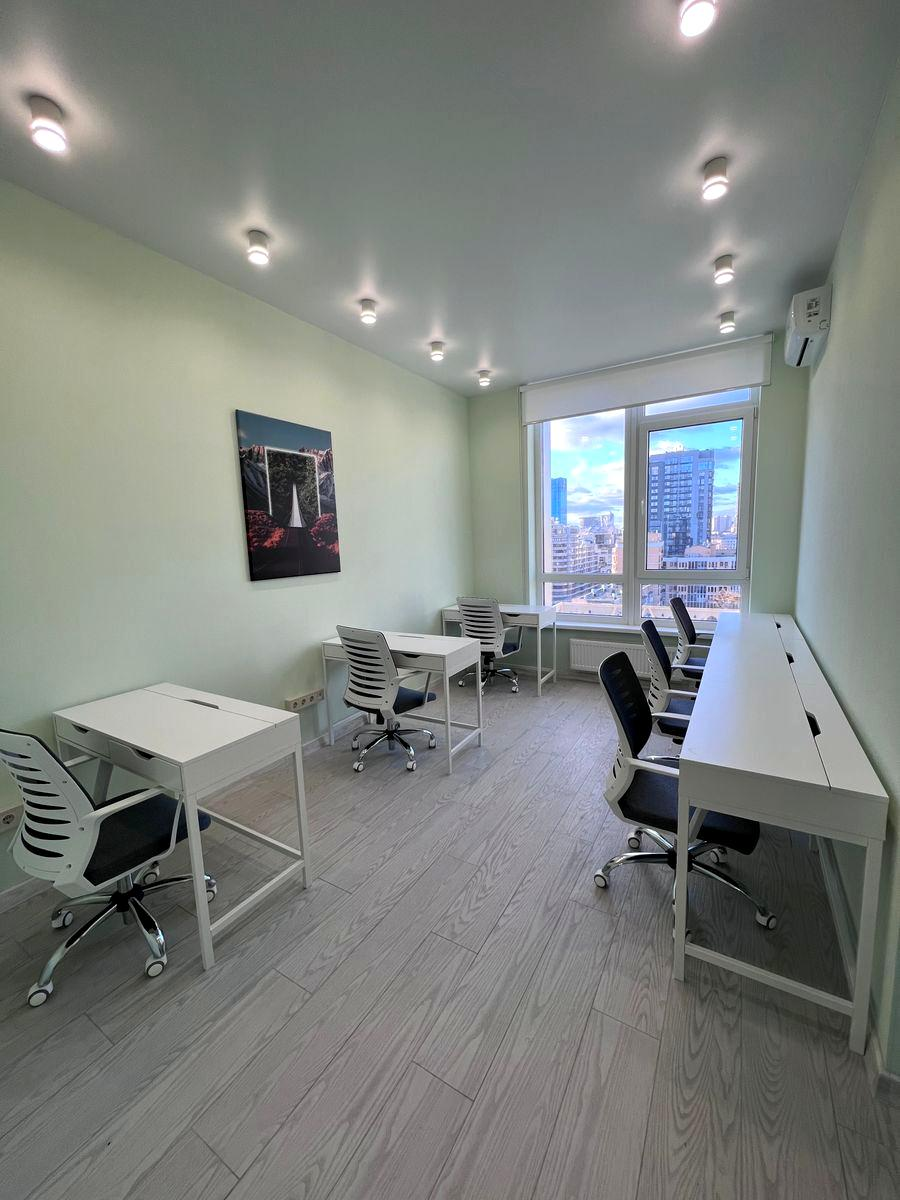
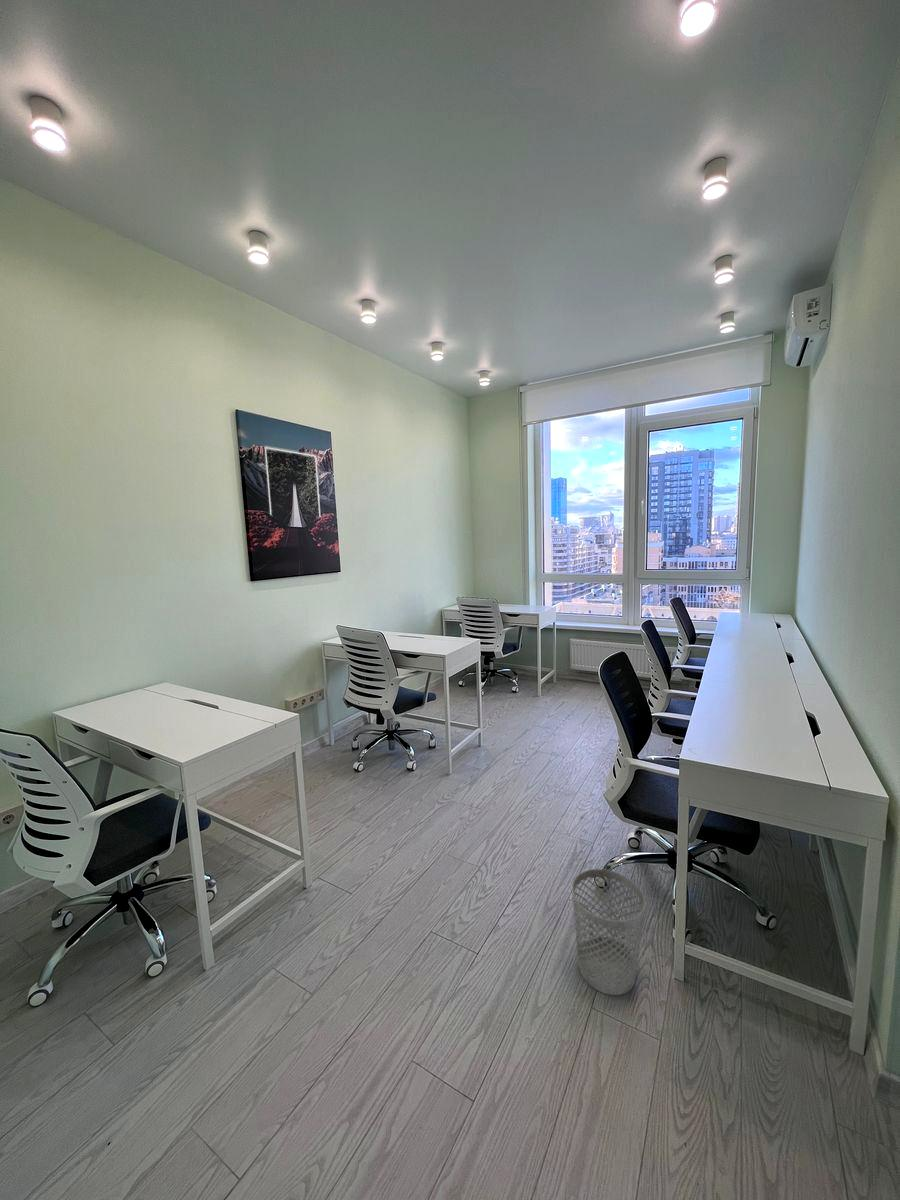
+ wastebasket (607, 931)
